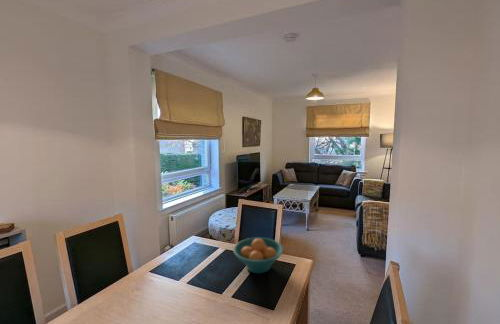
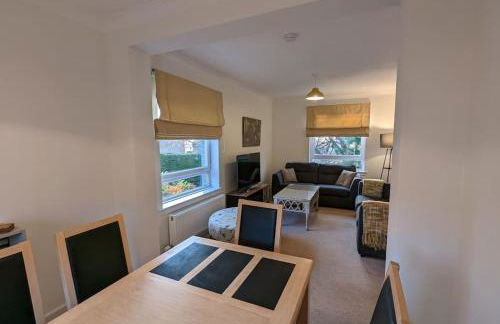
- fruit bowl (258, 253)
